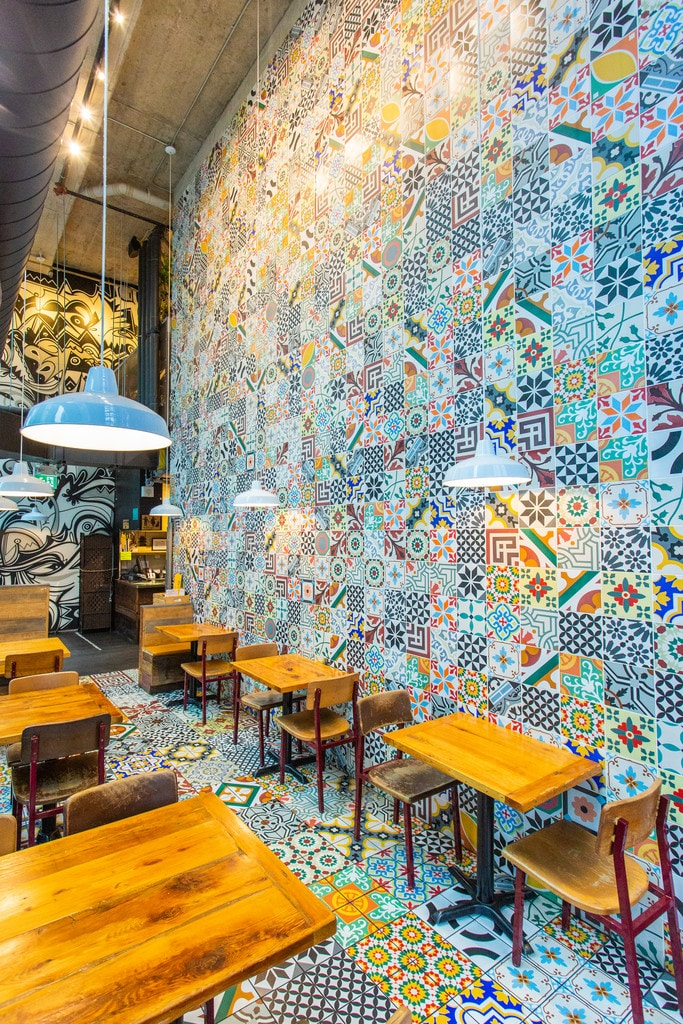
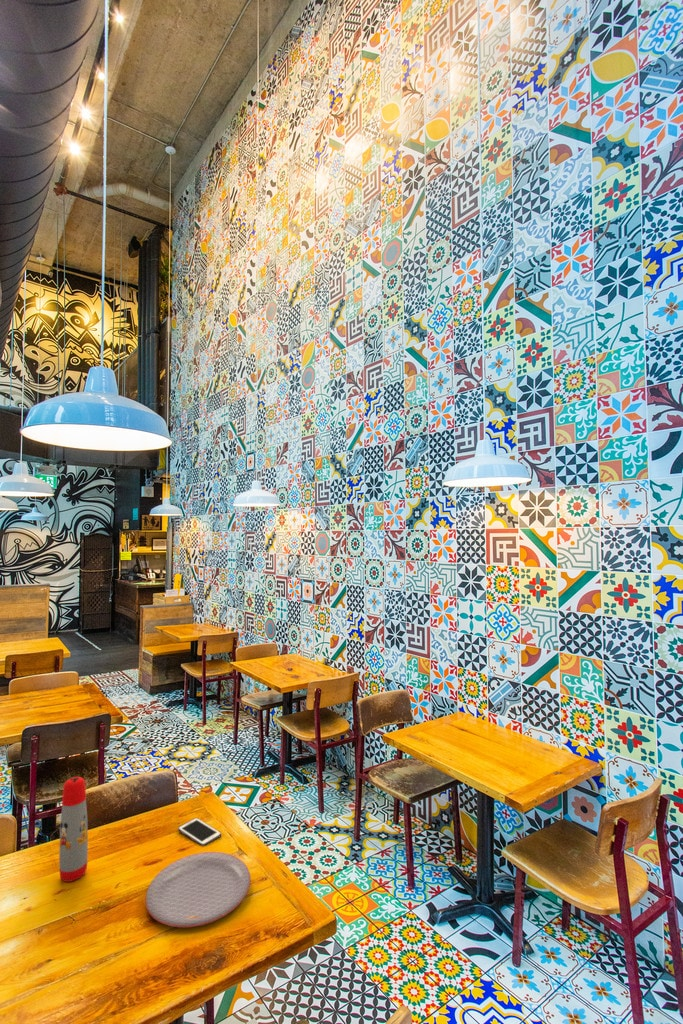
+ cell phone (199, 831)
+ water bottle (73, 826)
+ plate (199, 889)
